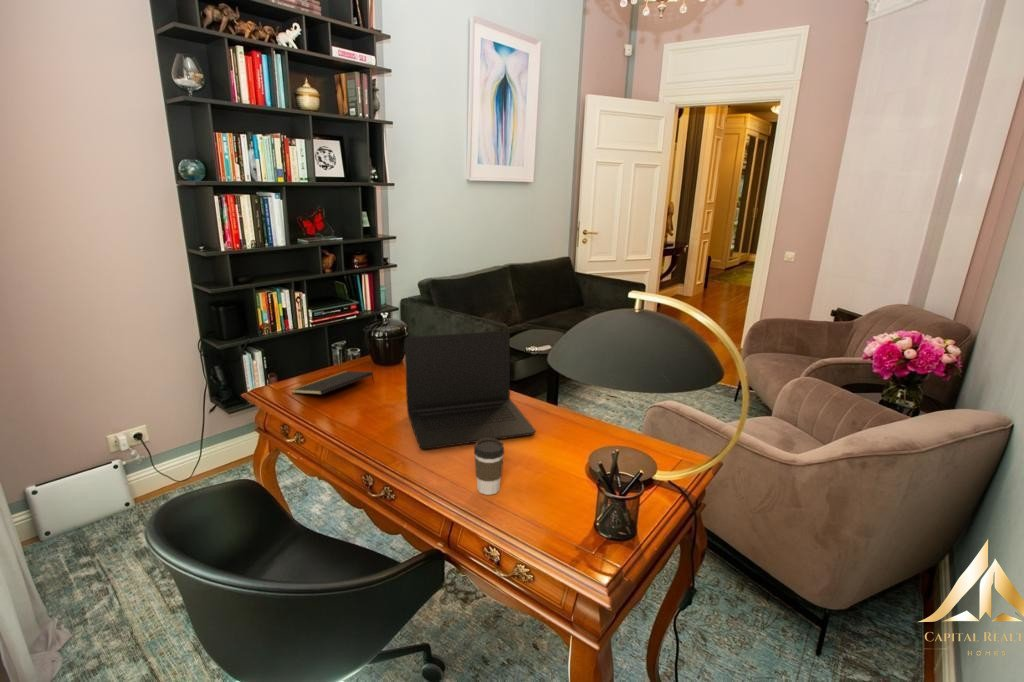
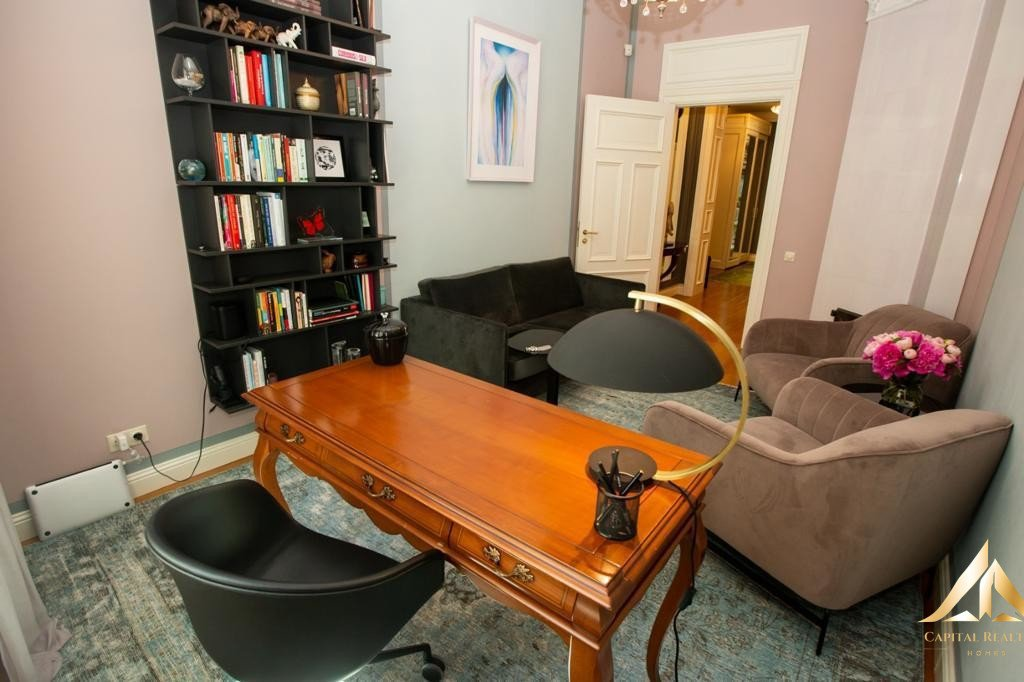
- notepad (333, 382)
- coffee cup (488, 467)
- laptop (468, 385)
